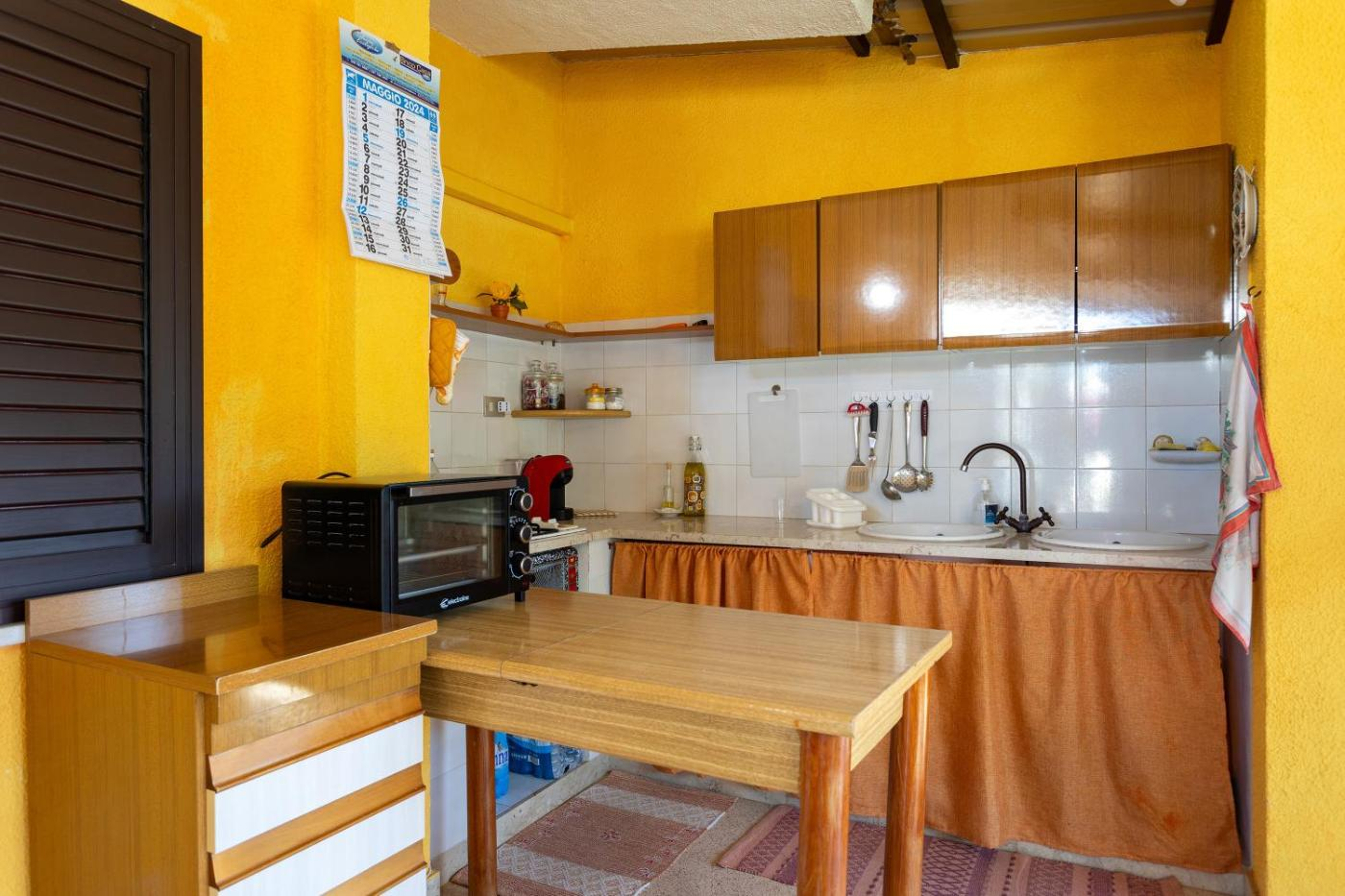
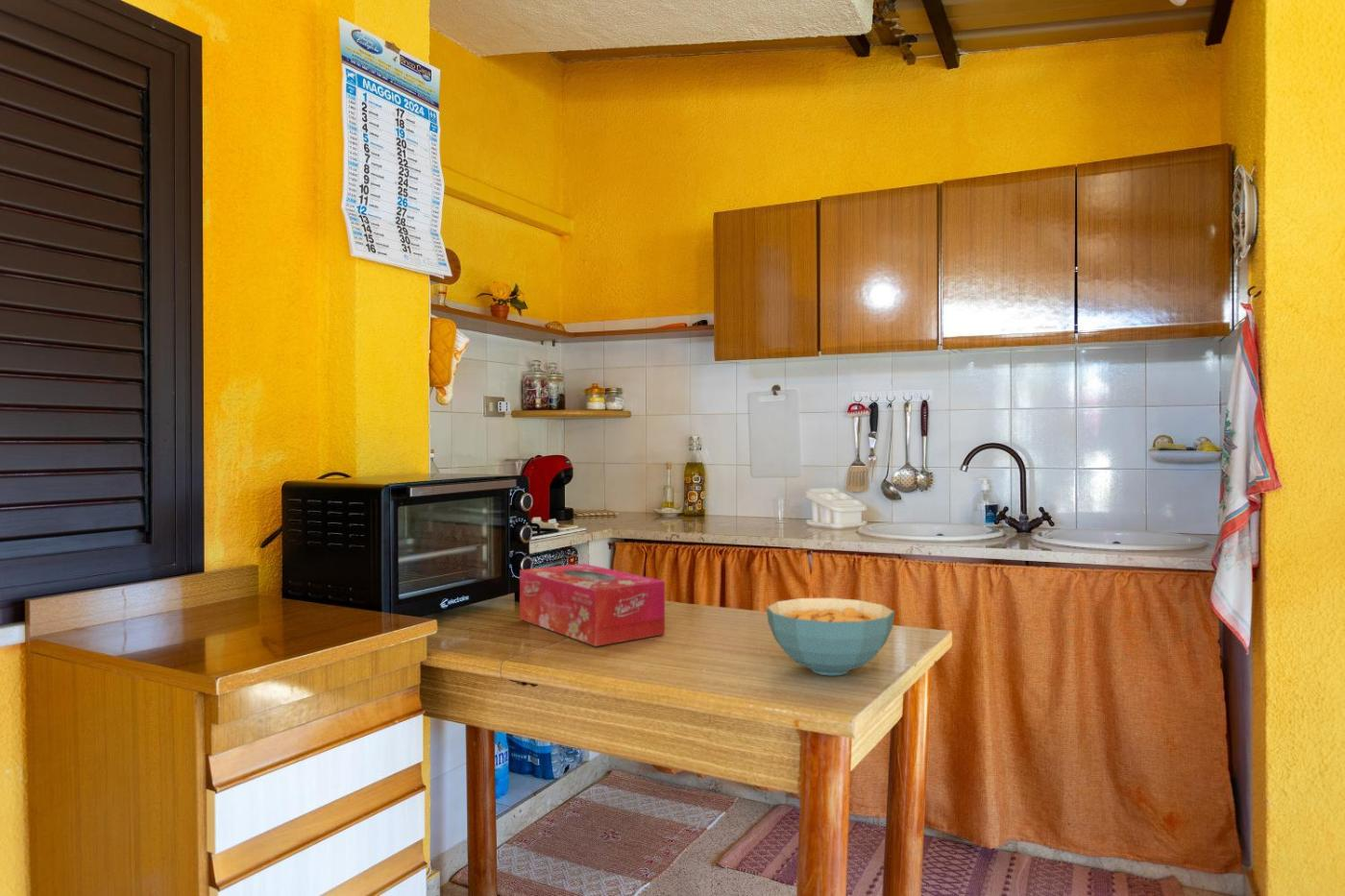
+ tissue box (589, 600)
+ cereal bowl (829, 640)
